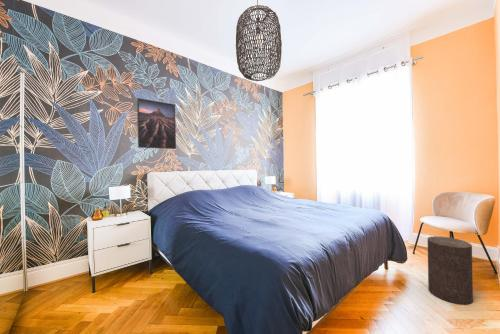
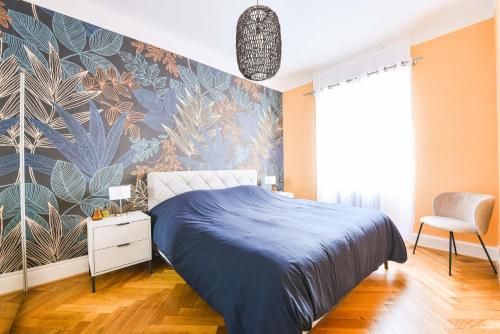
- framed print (157, 124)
- stool (449, 267)
